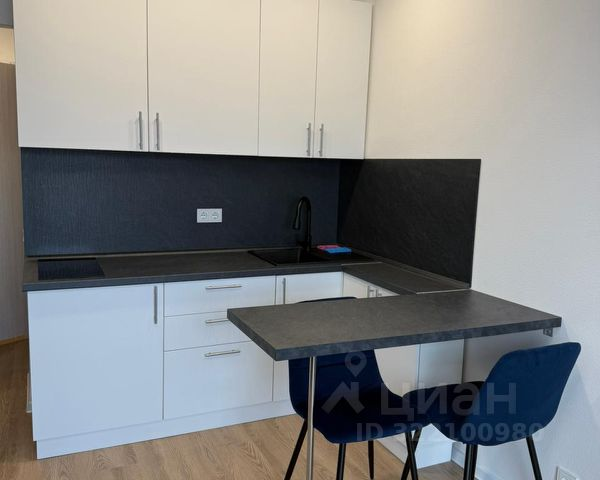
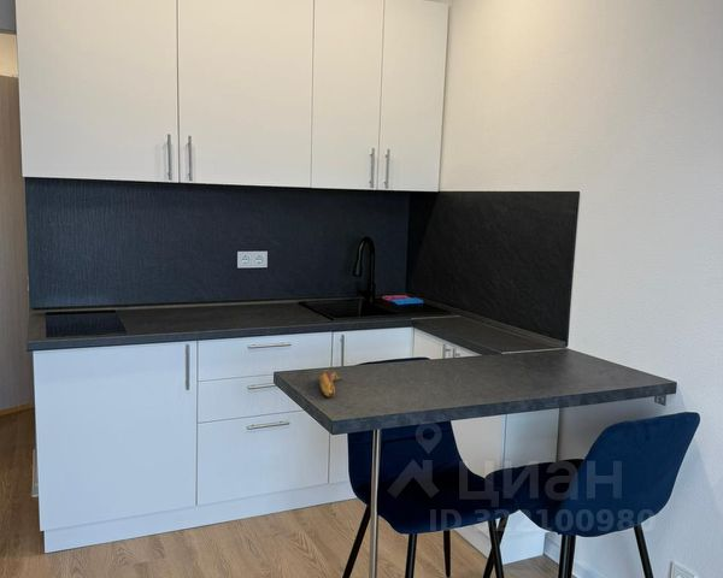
+ banana (329, 381)
